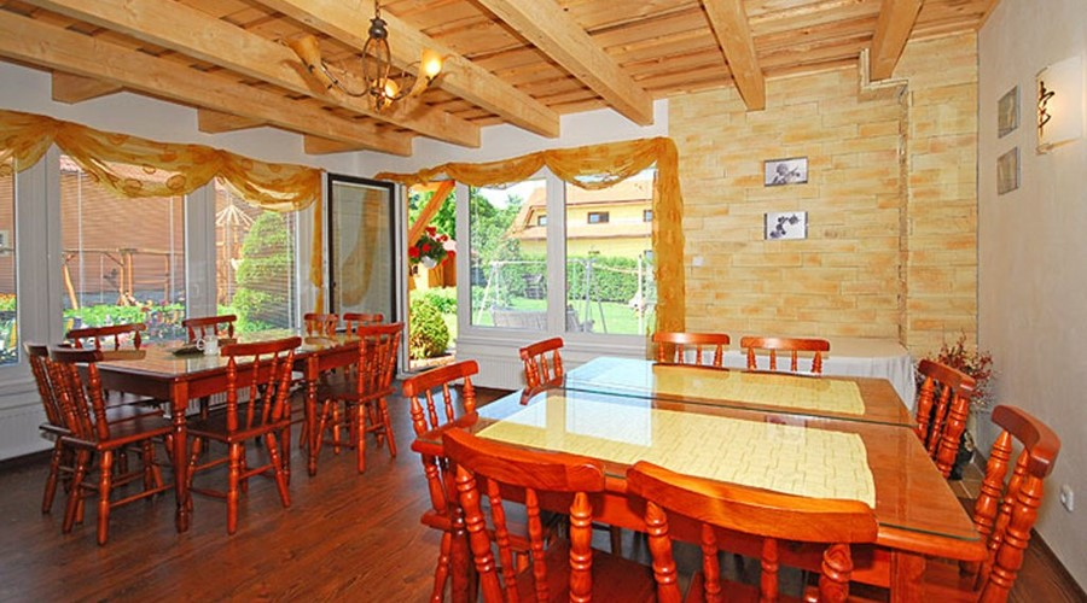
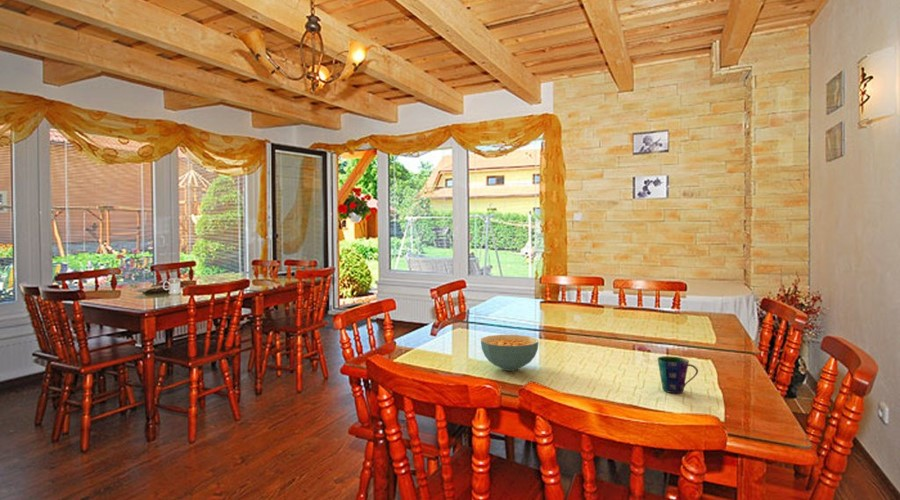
+ cereal bowl (509, 354)
+ cup (677, 375)
